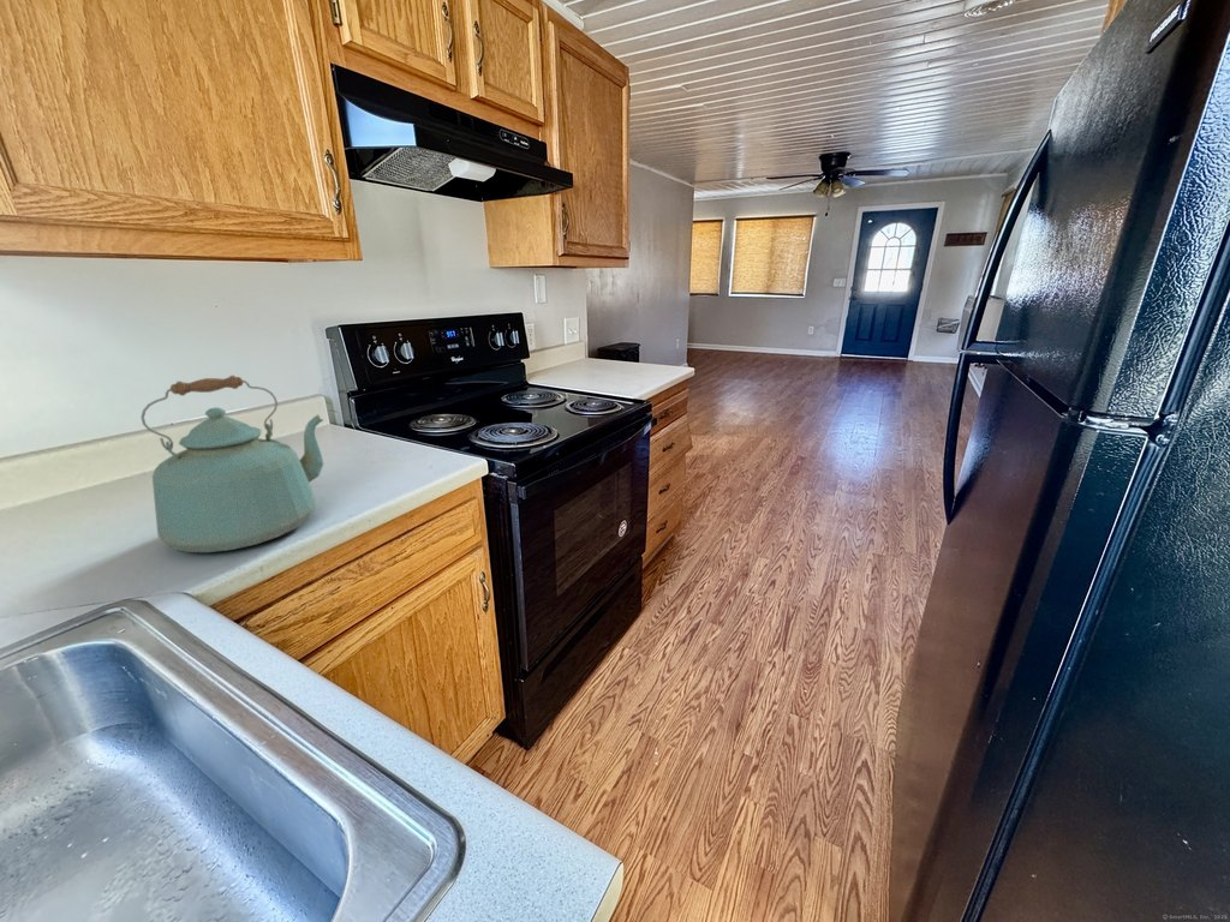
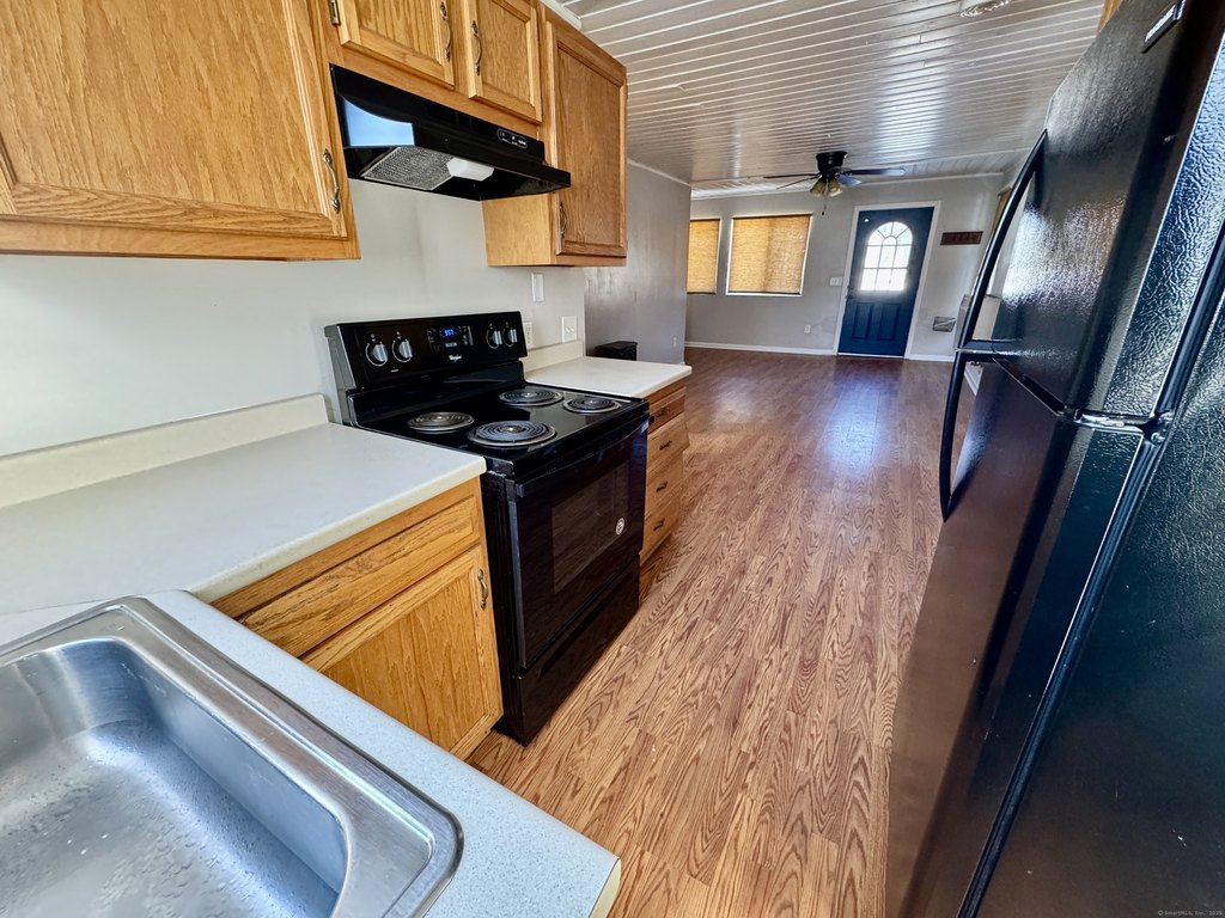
- kettle (243, 453)
